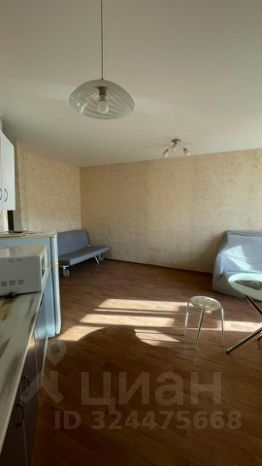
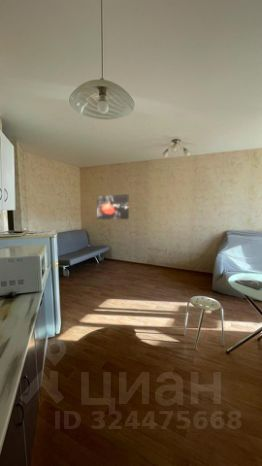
+ wall art (112, 207)
